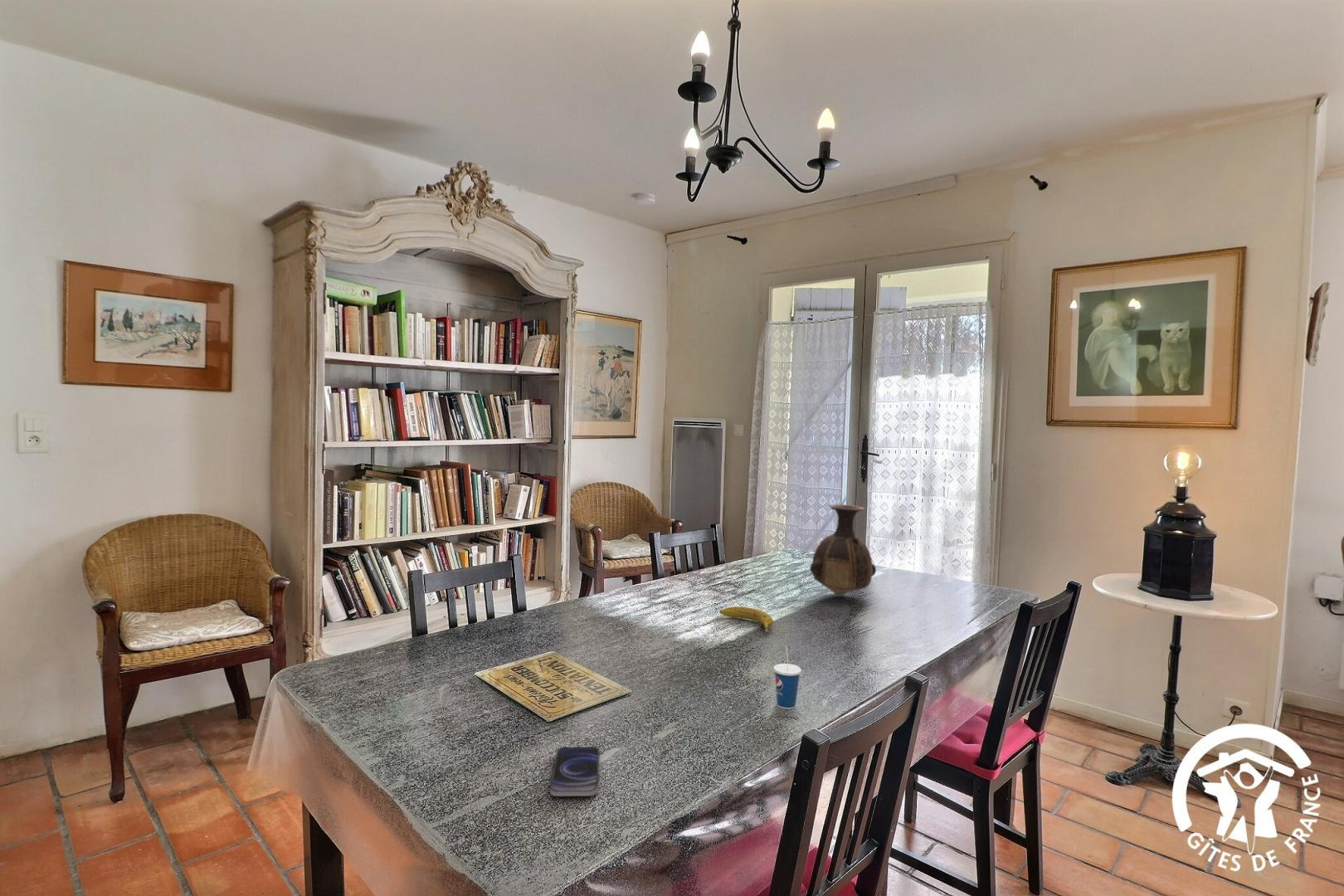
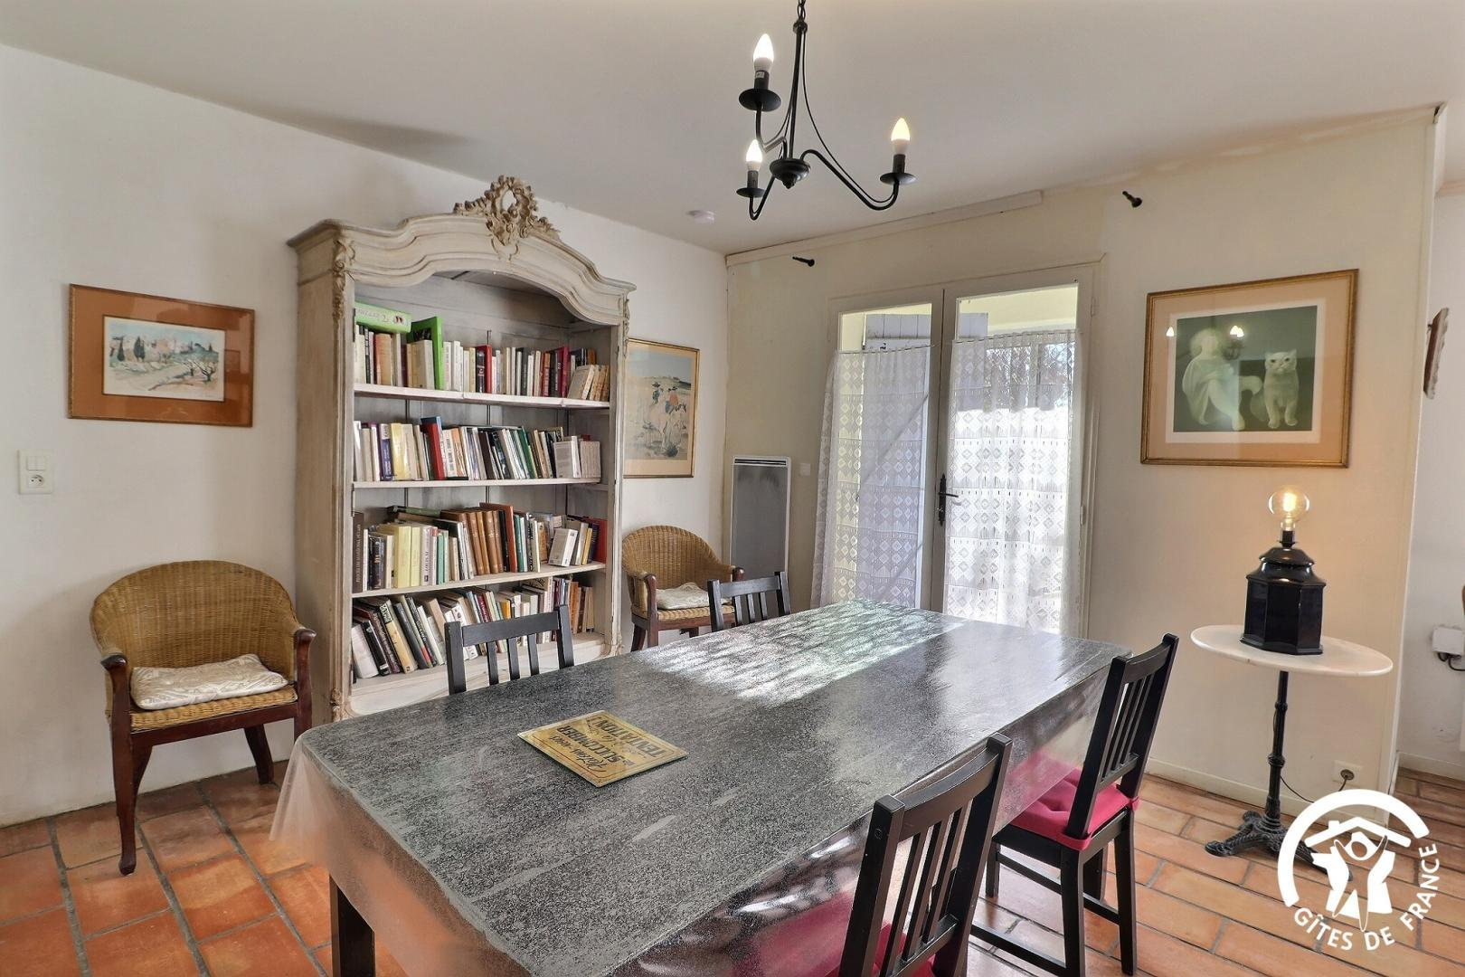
- vase (843, 551)
- fruit (750, 617)
- cup (786, 676)
- smartphone (576, 770)
